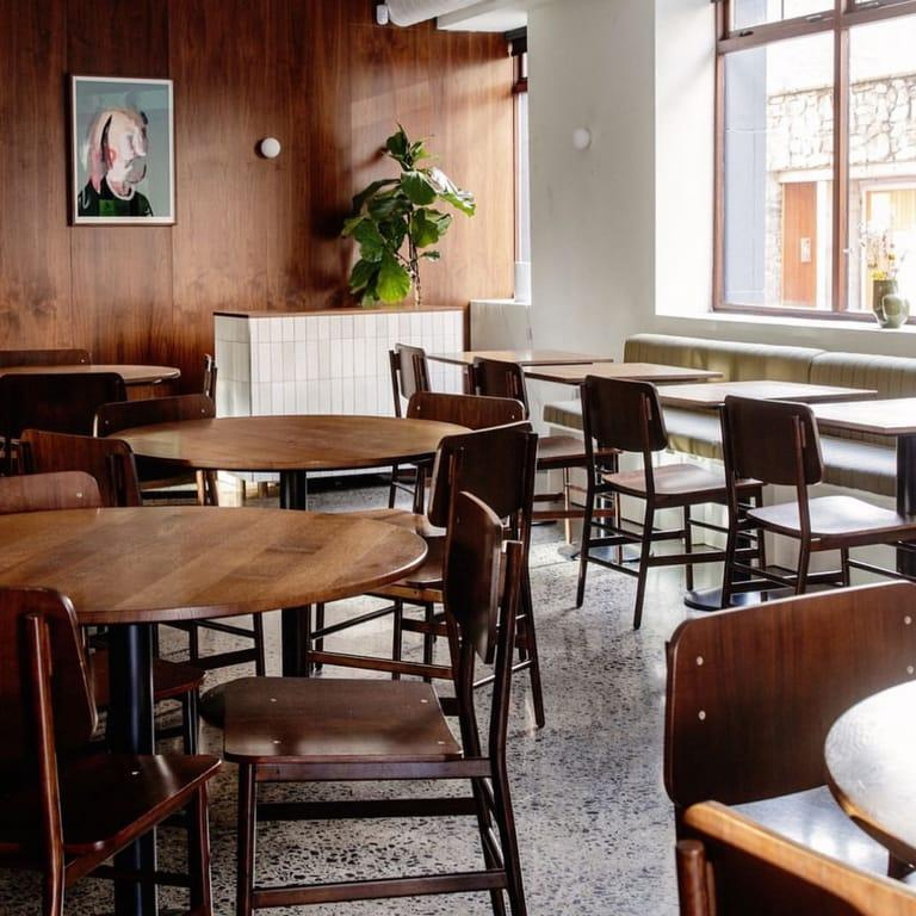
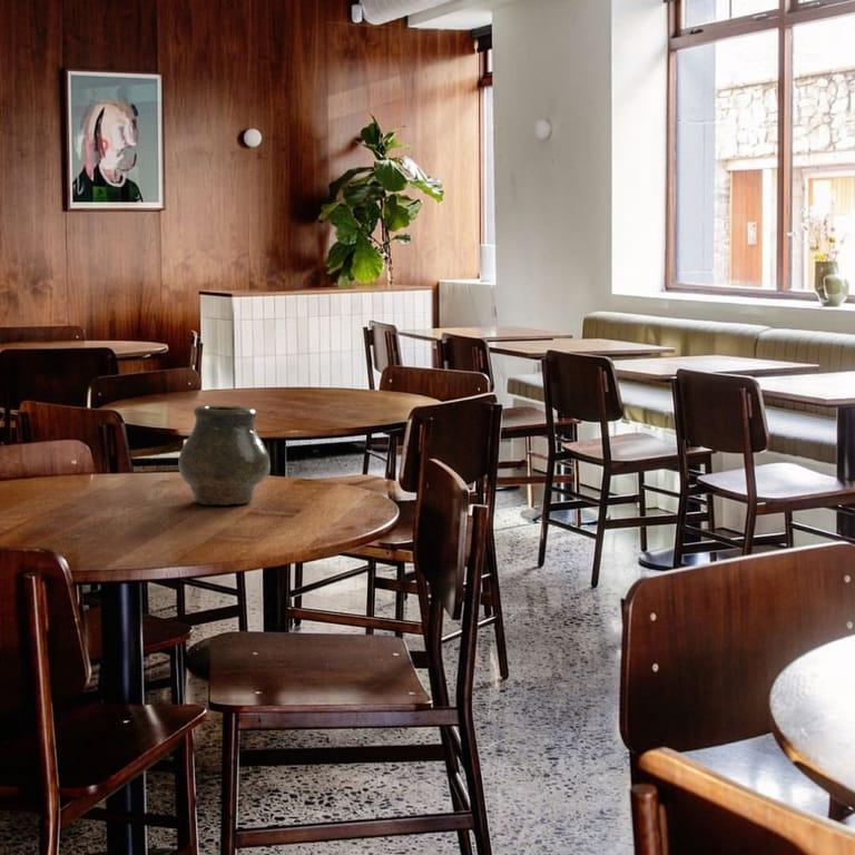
+ vase (224, 453)
